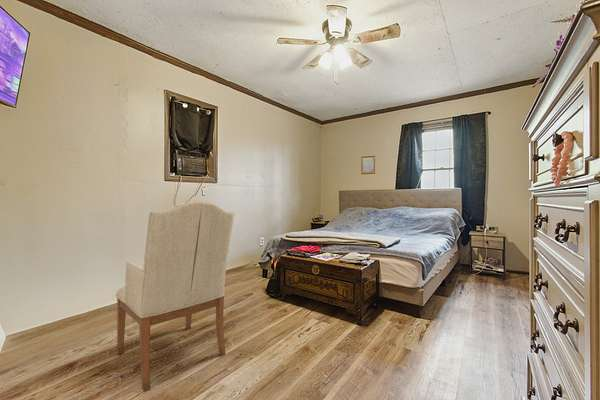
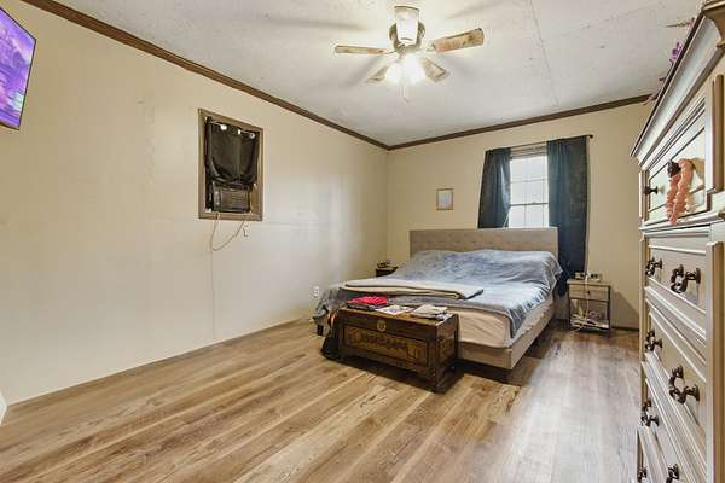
- chair (176, 278)
